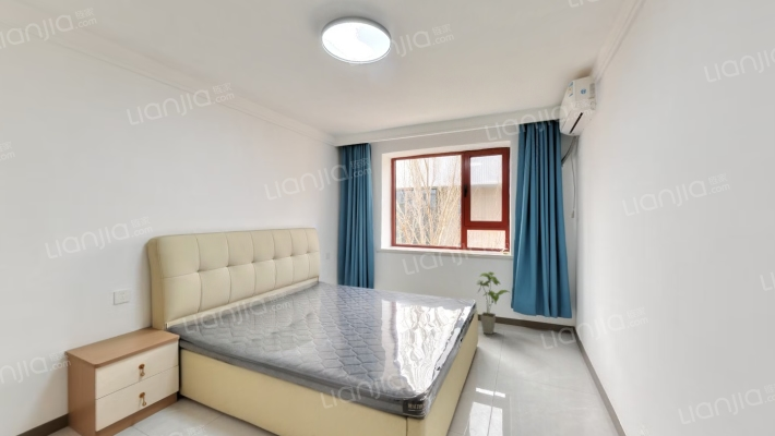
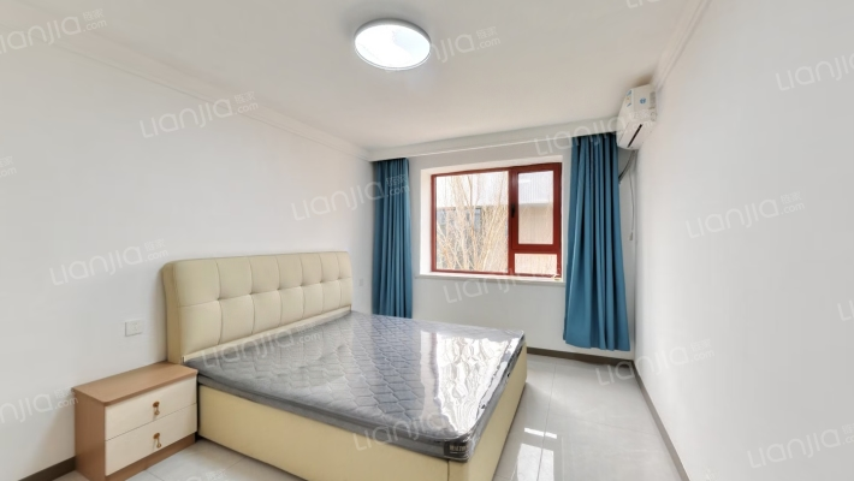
- house plant (492, 302)
